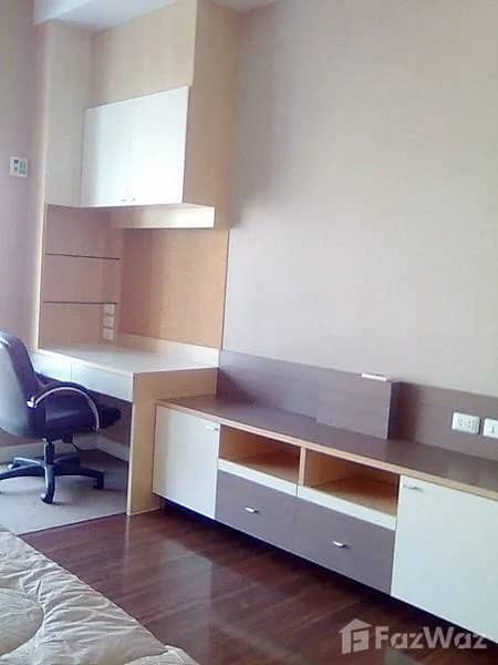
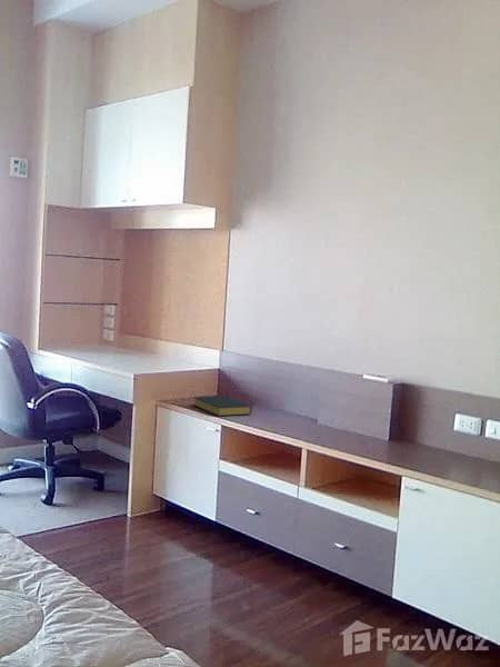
+ hardback book (221, 405)
